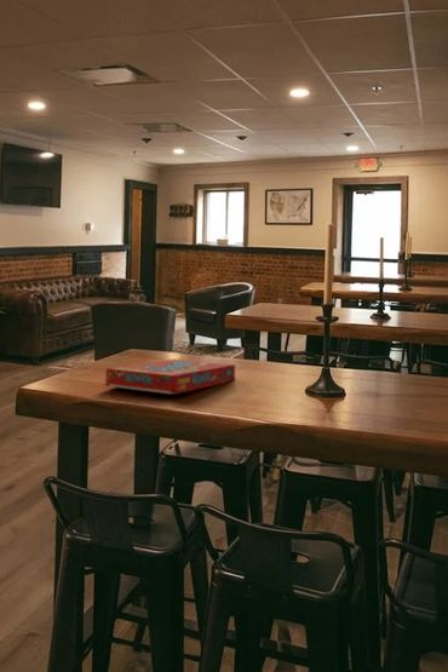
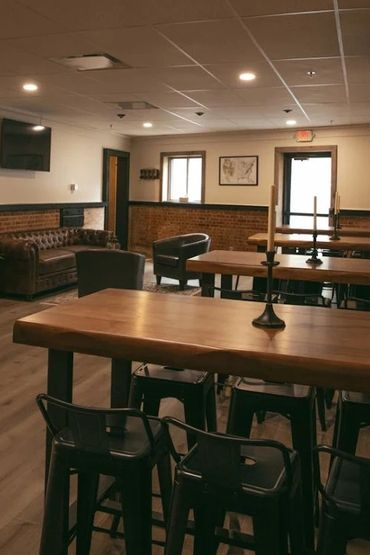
- snack box (173, 374)
